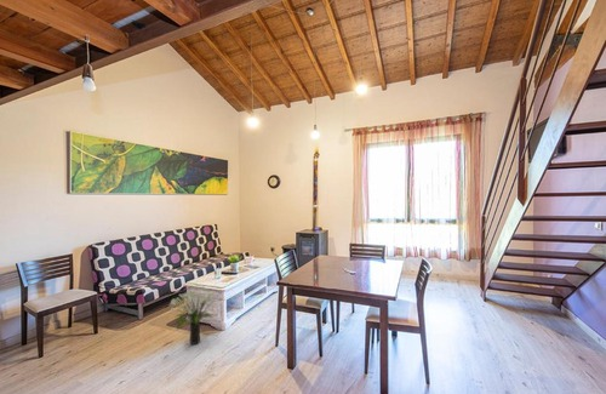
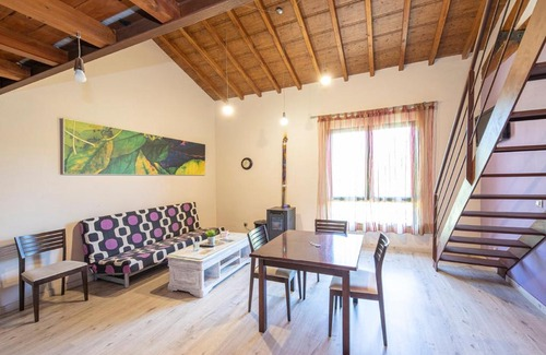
- potted plant (195, 315)
